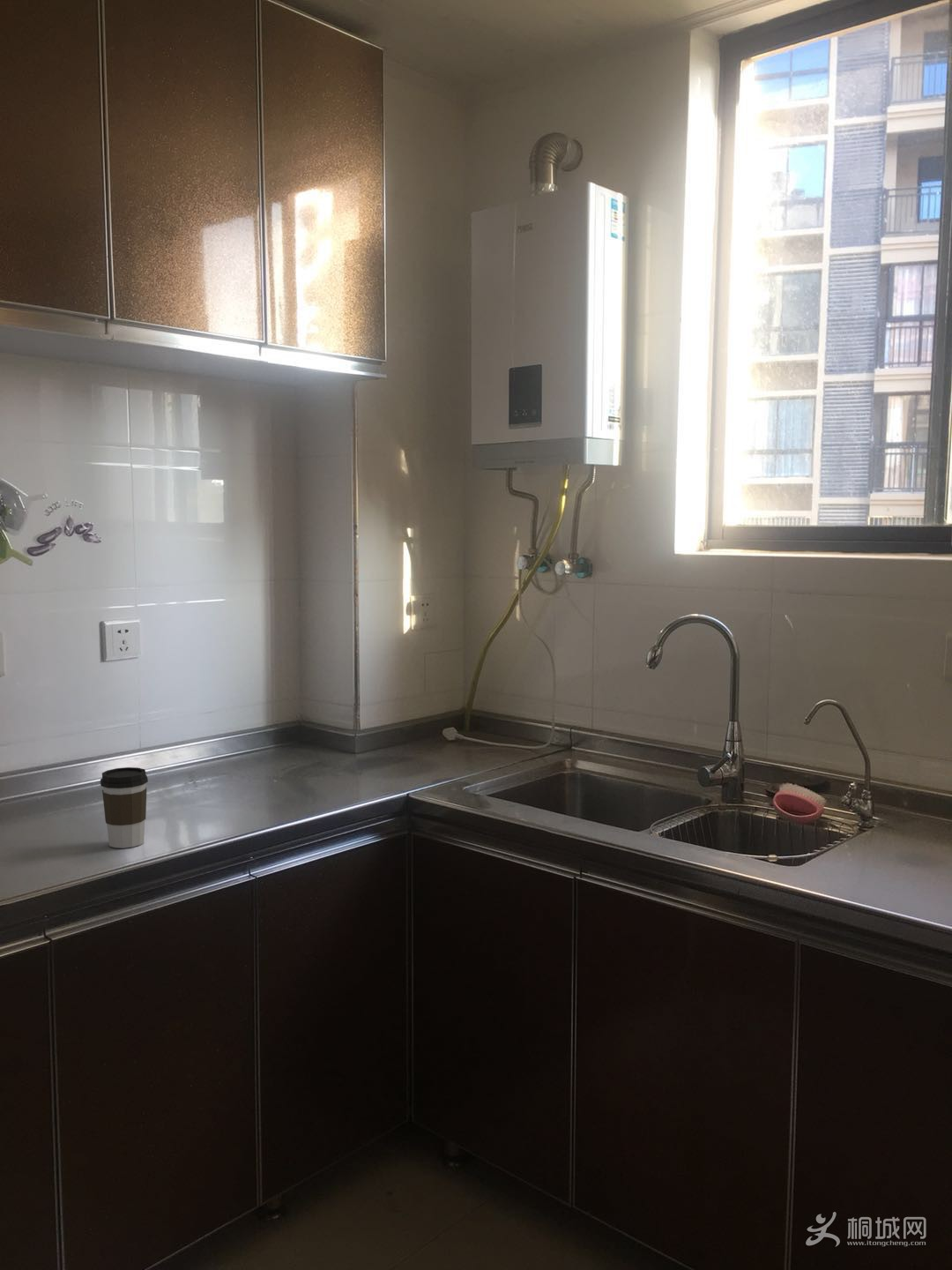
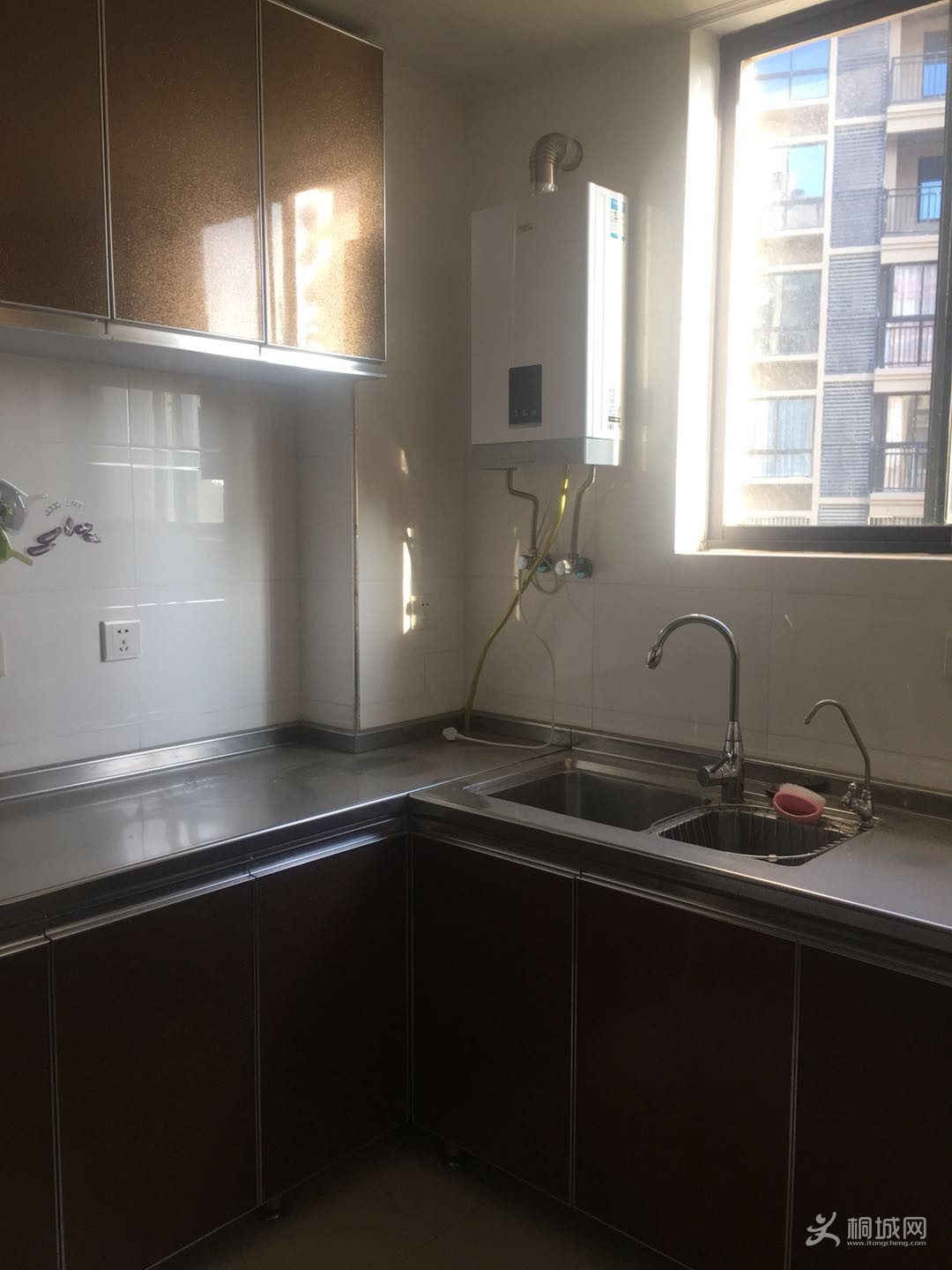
- coffee cup (124, 807)
